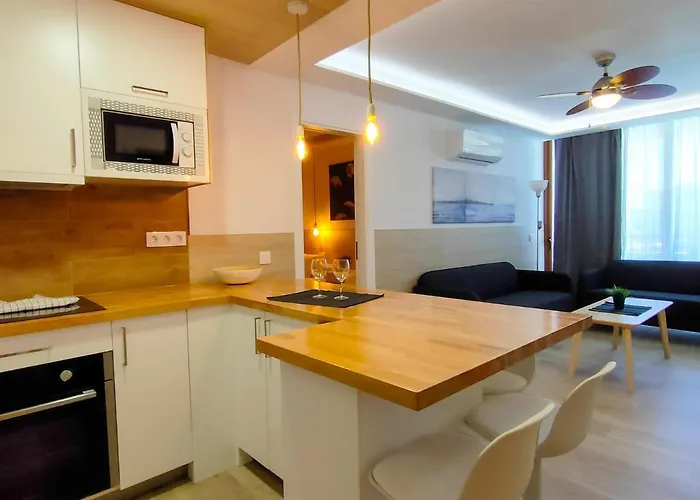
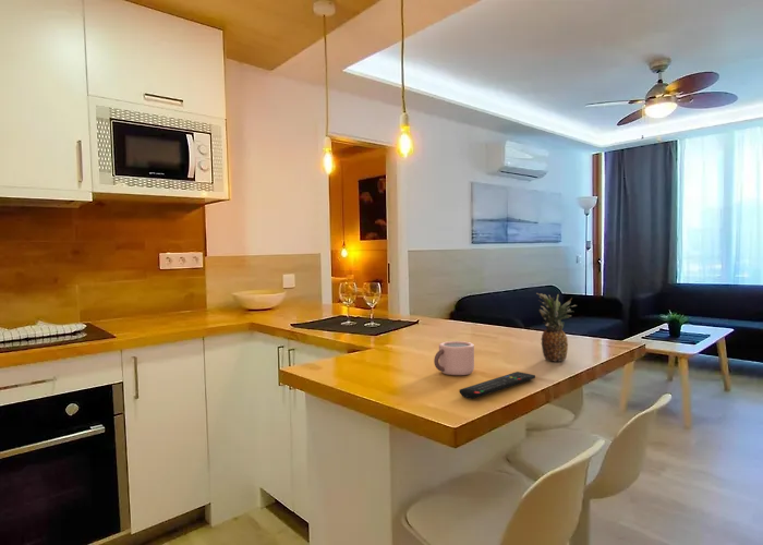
+ mug (452, 359)
+ fruit (556, 326)
+ remote control (498, 385)
